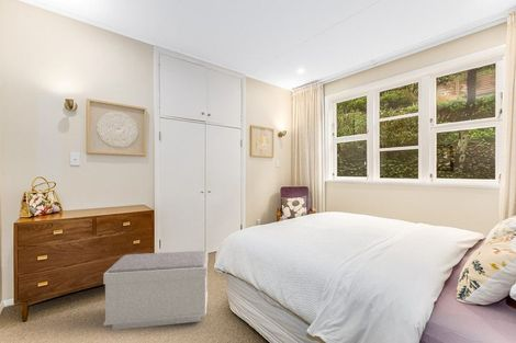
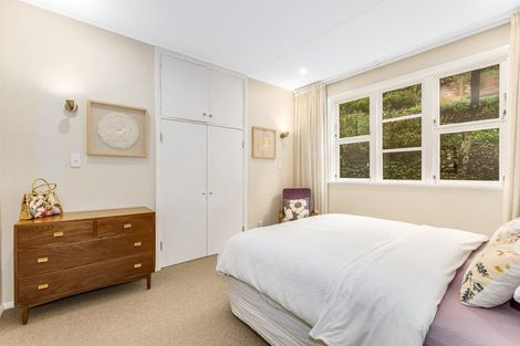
- bench (161, 285)
